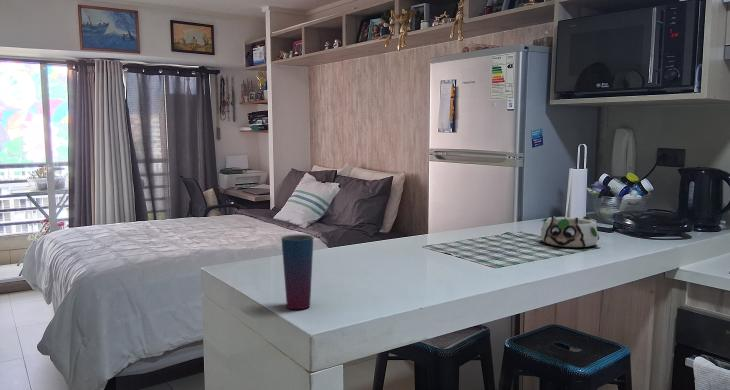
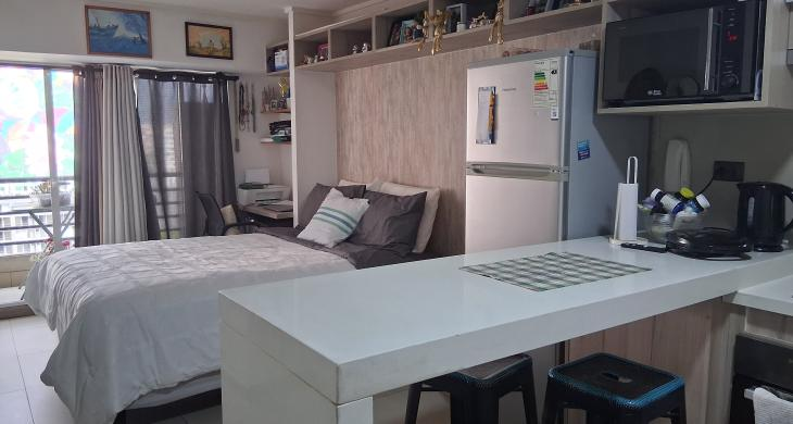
- cup (297, 271)
- bowl (570, 228)
